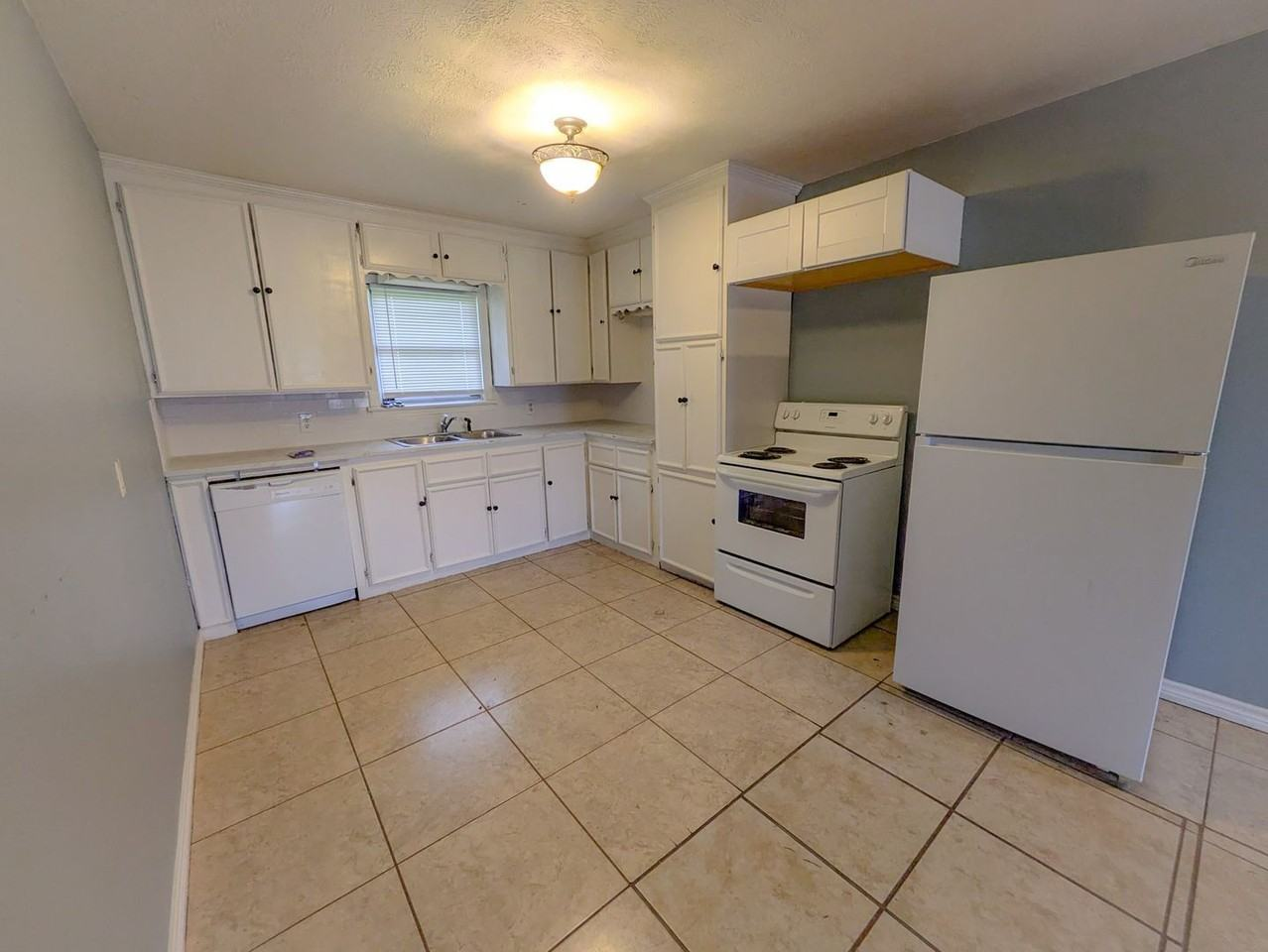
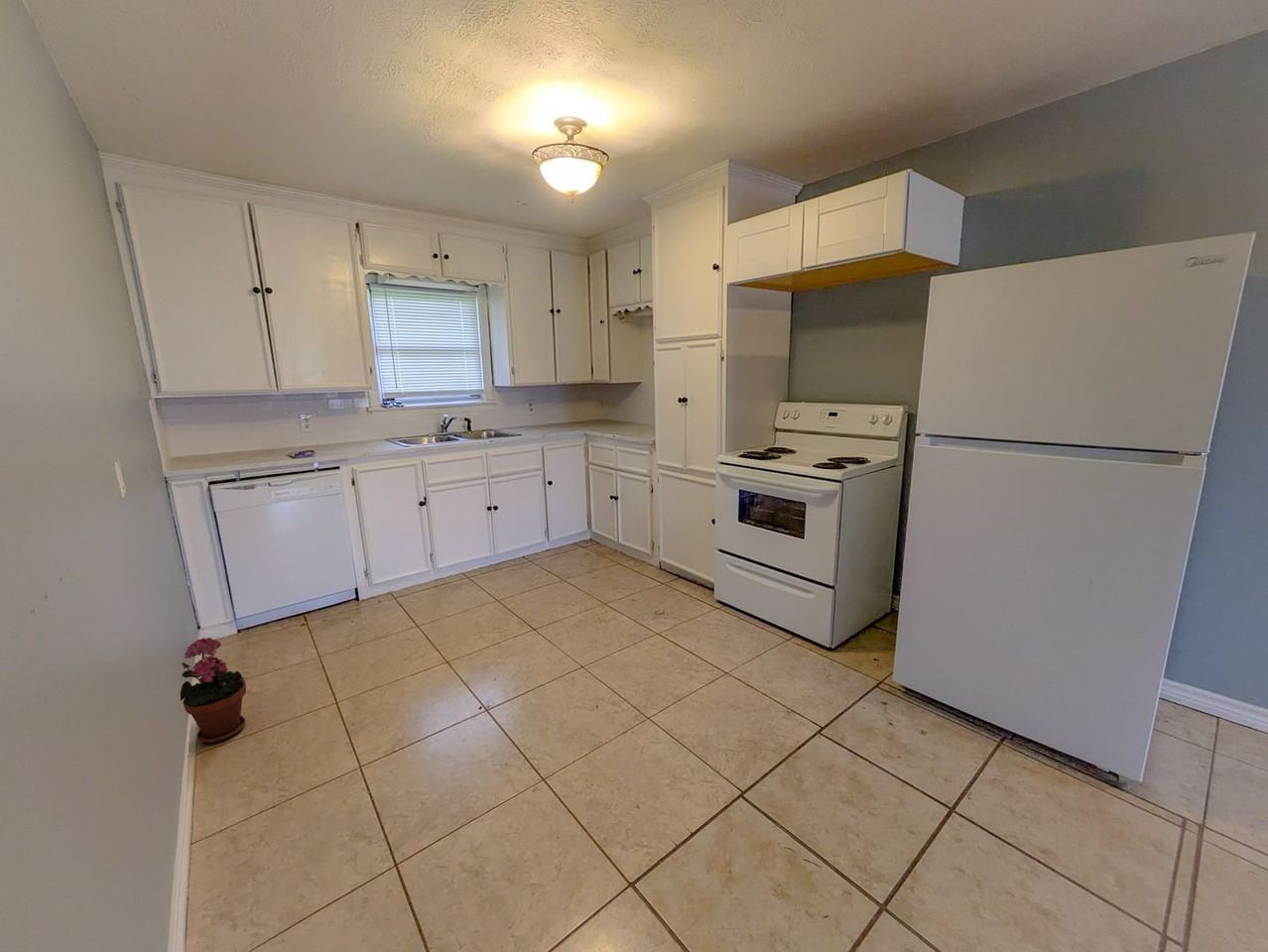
+ potted plant (211, 686)
